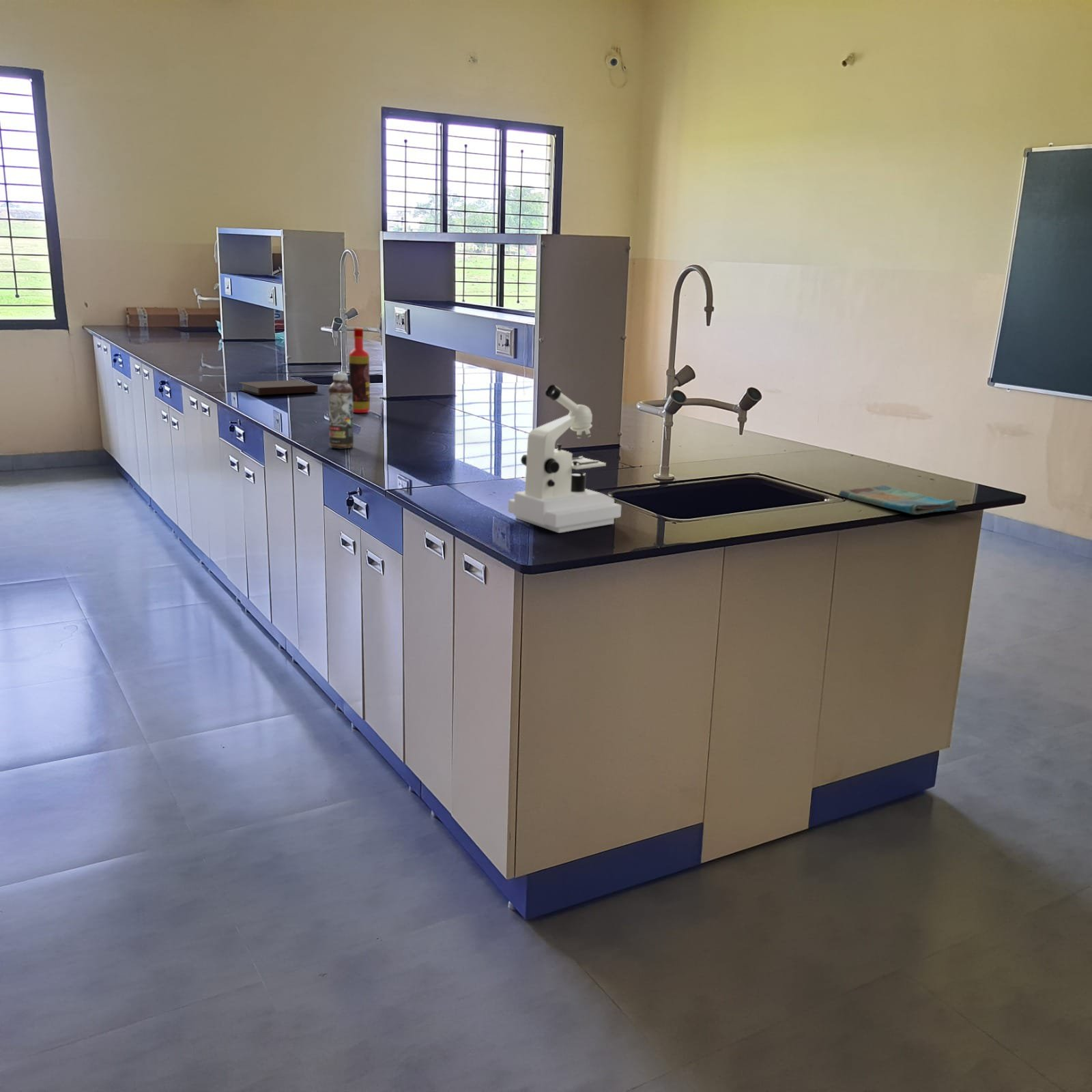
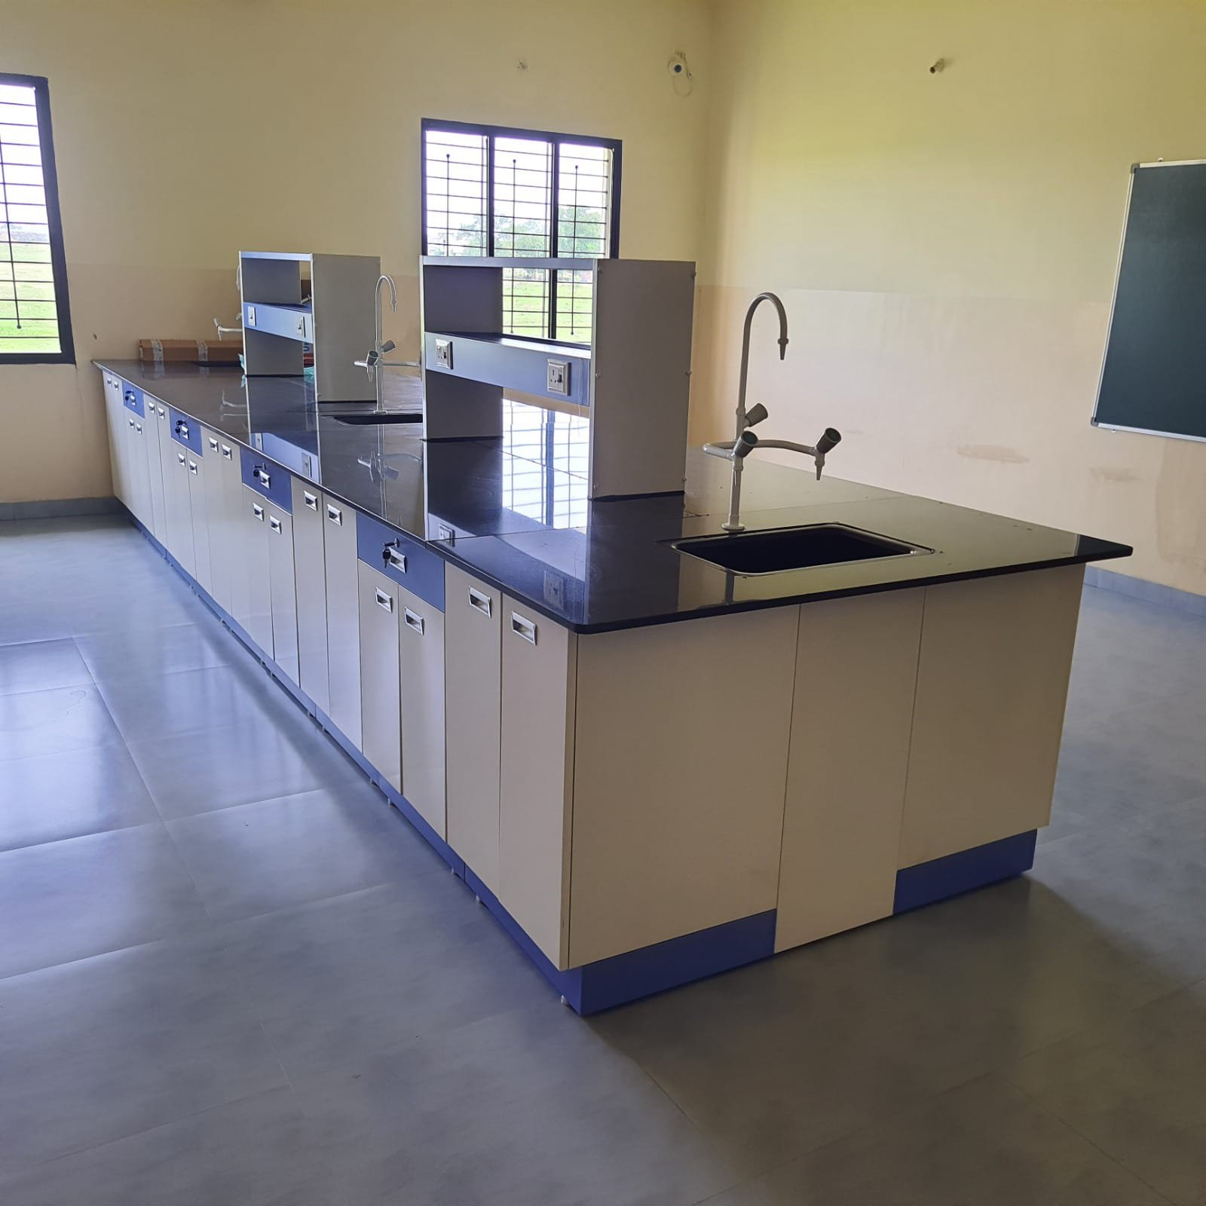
- dish towel (897, 498)
- microscope (566, 453)
- bottle (359, 370)
- notebook (278, 387)
- beverage bottle (341, 410)
